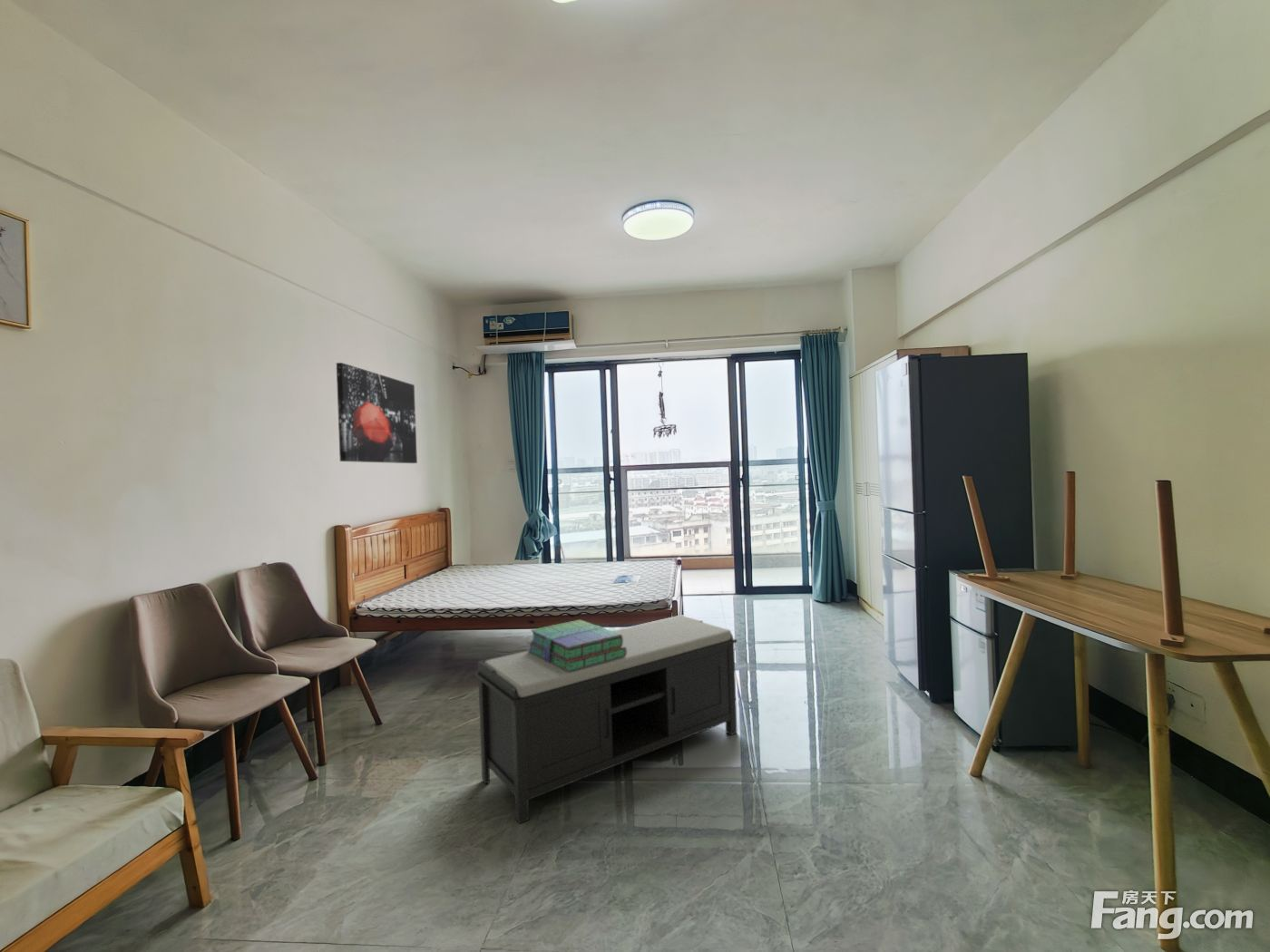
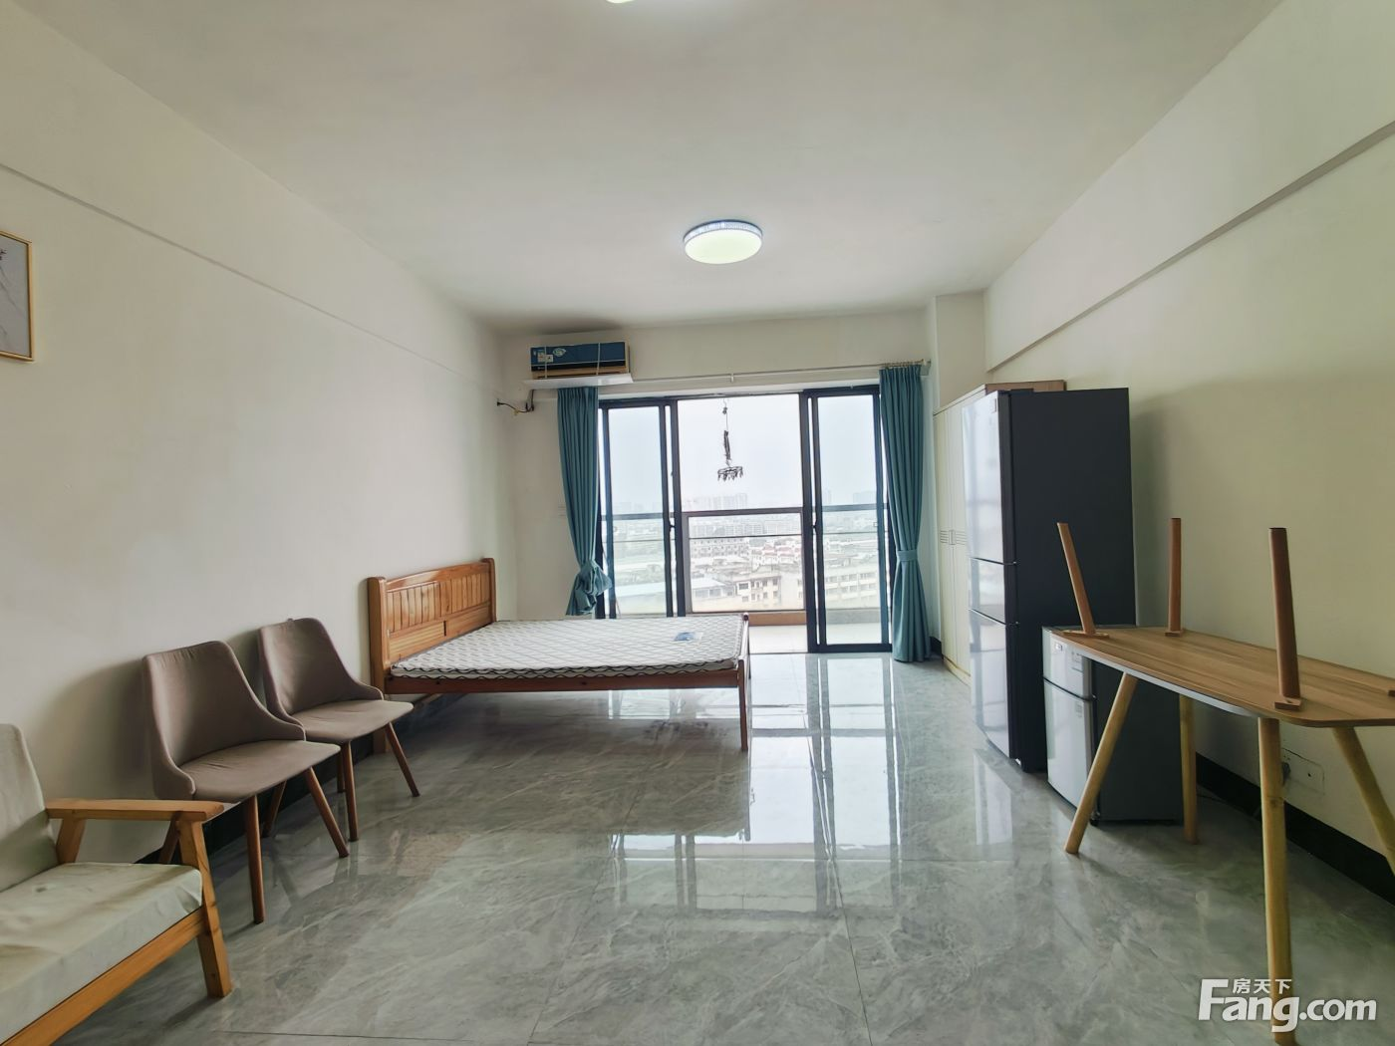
- wall art (381, 418)
- stack of books (575, 642)
- bench (616, 699)
